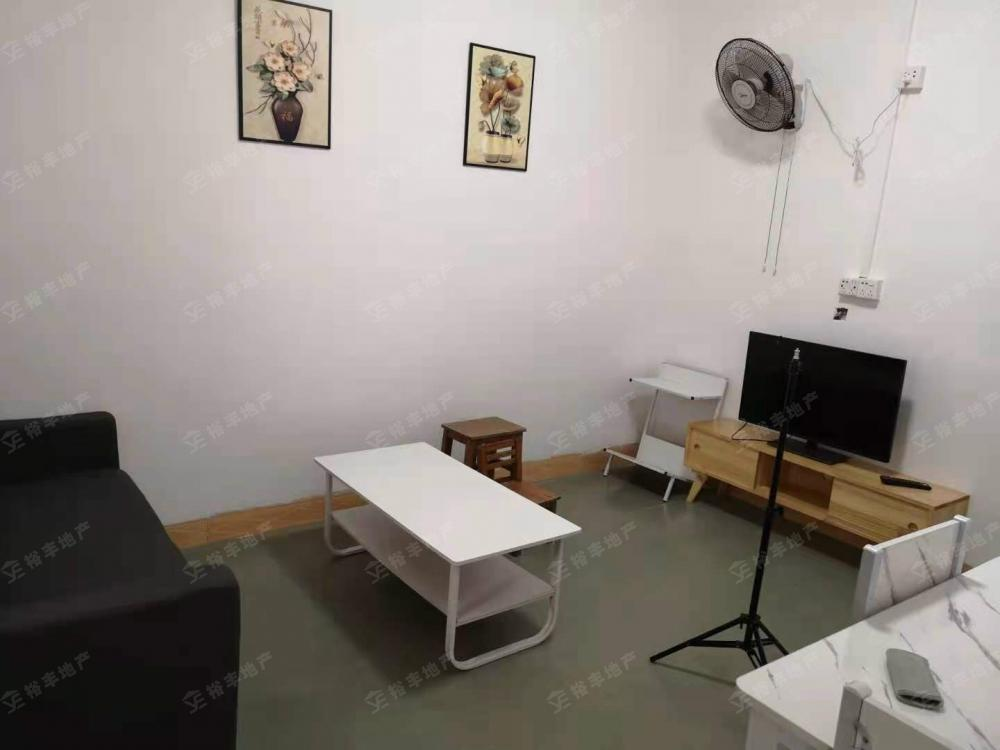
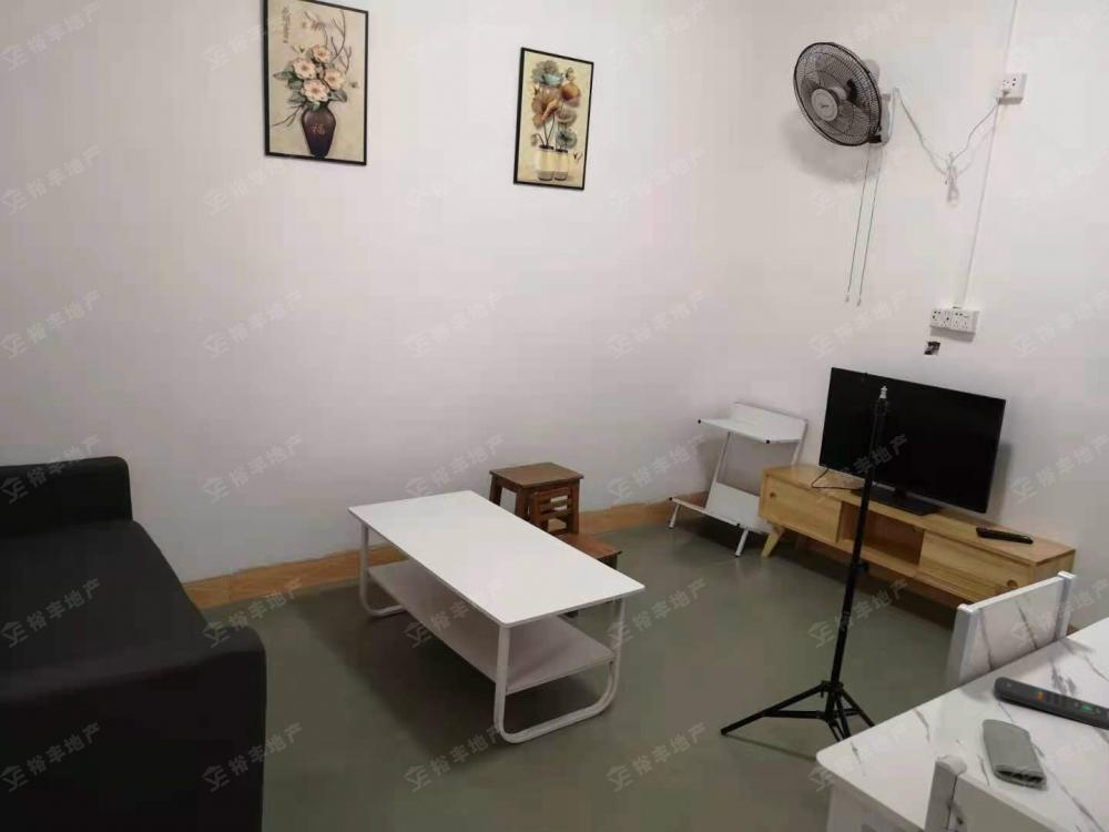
+ remote control (1060, 703)
